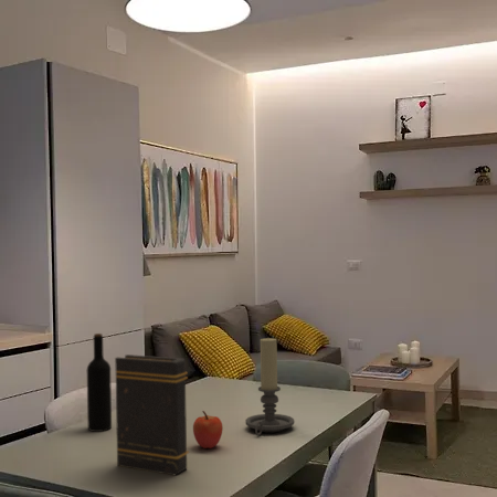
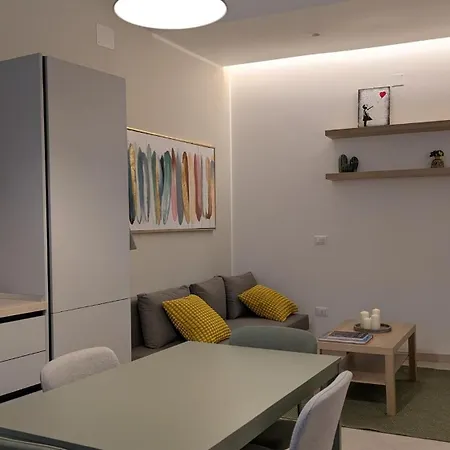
- apple (208, 429)
- book (151, 413)
- wine bottle (98, 381)
- candle holder (266, 383)
